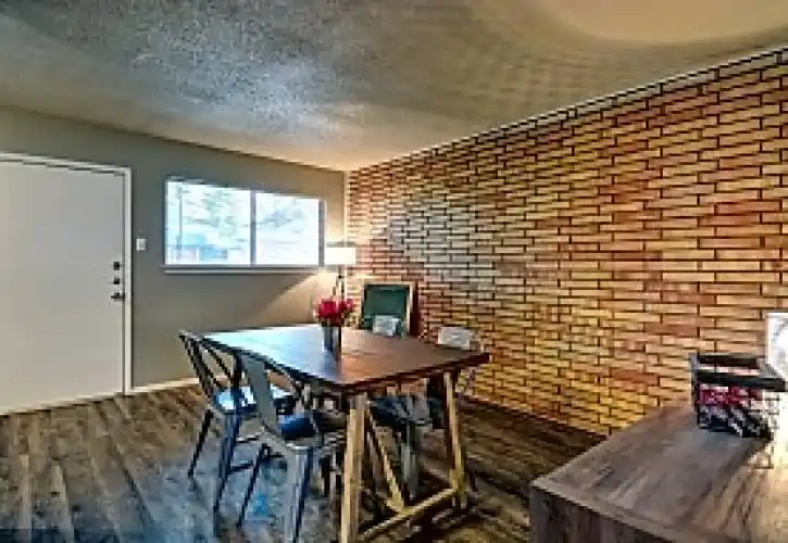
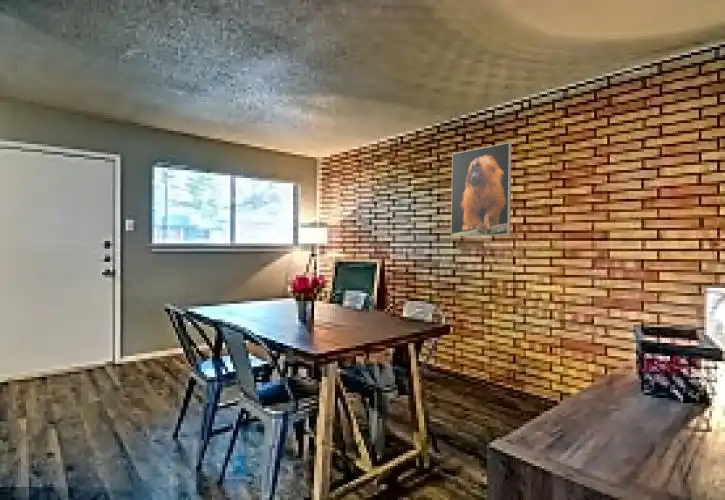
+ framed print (479, 192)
